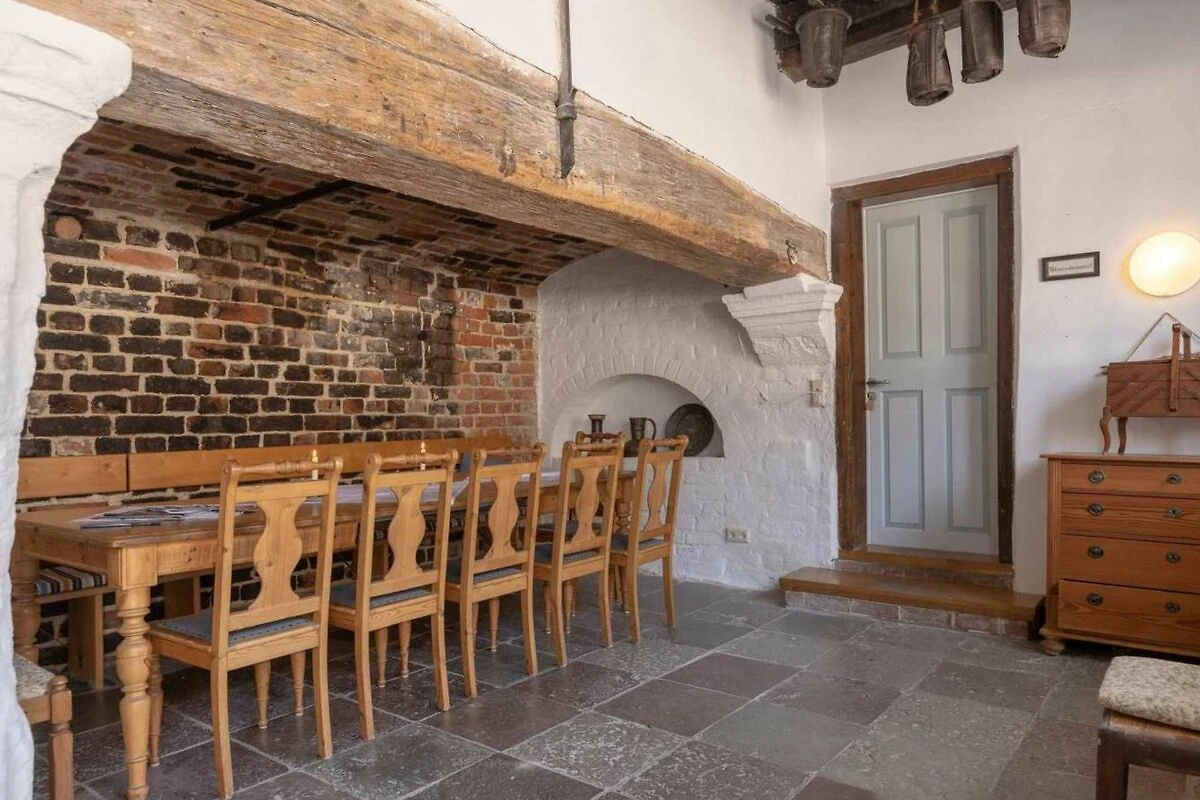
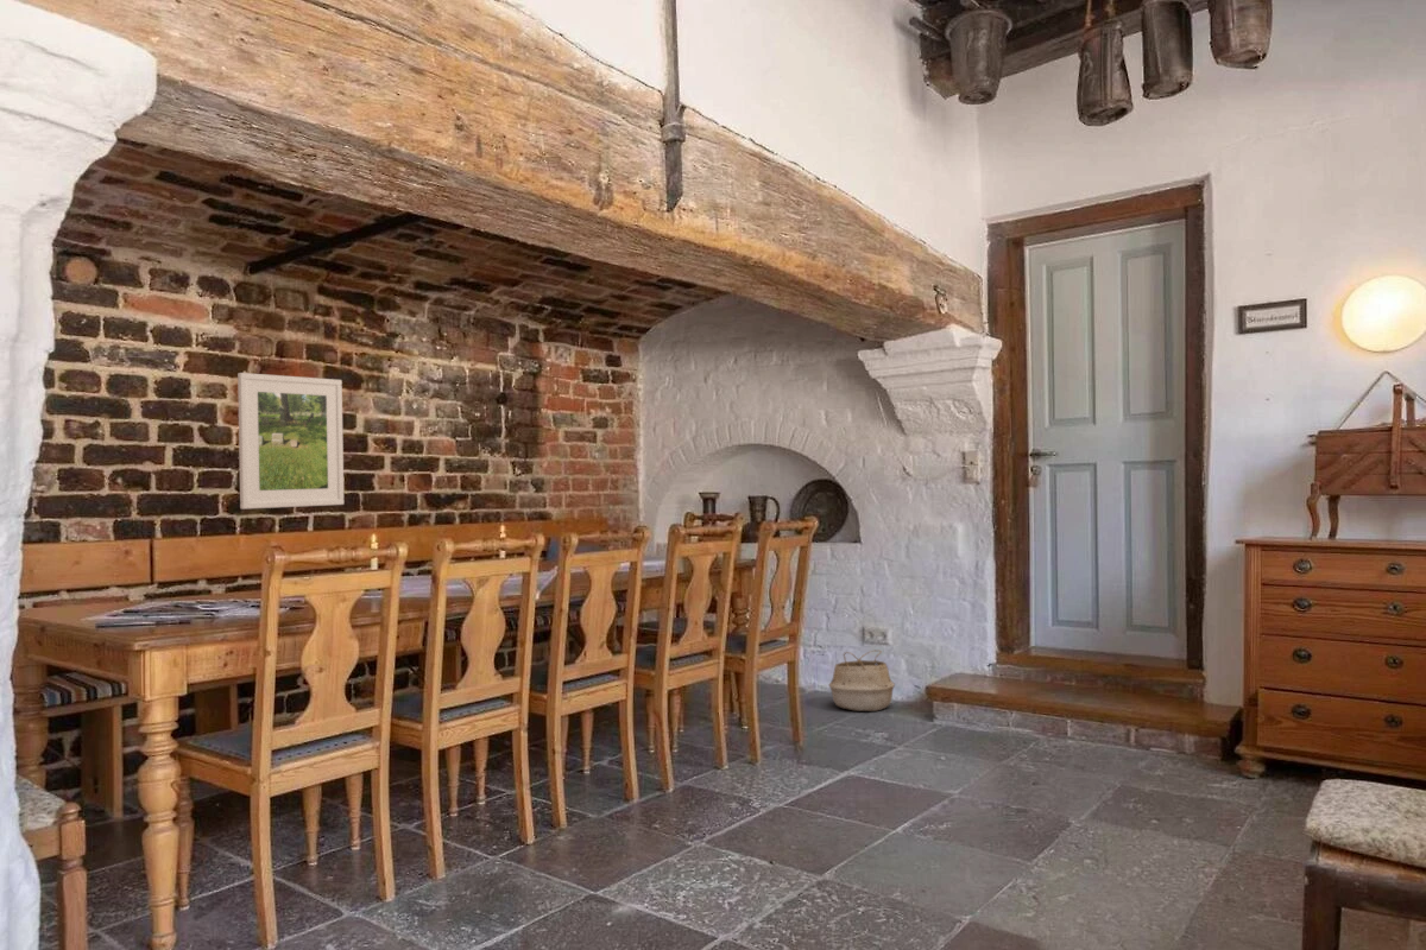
+ woven basket (863, 676)
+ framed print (292, 441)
